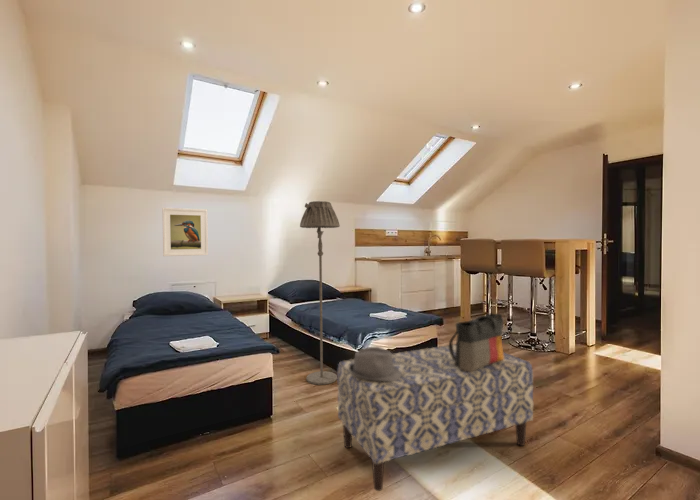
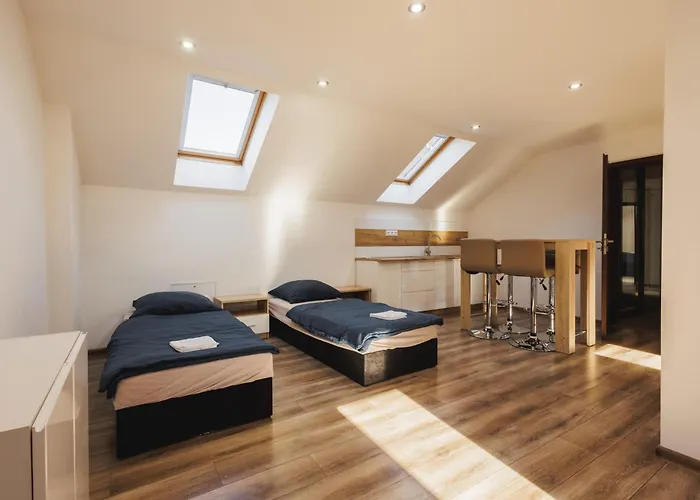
- bench (434, 403)
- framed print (185, 232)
- floor lamp (320, 290)
- tote bag (475, 339)
- fedora (375, 361)
